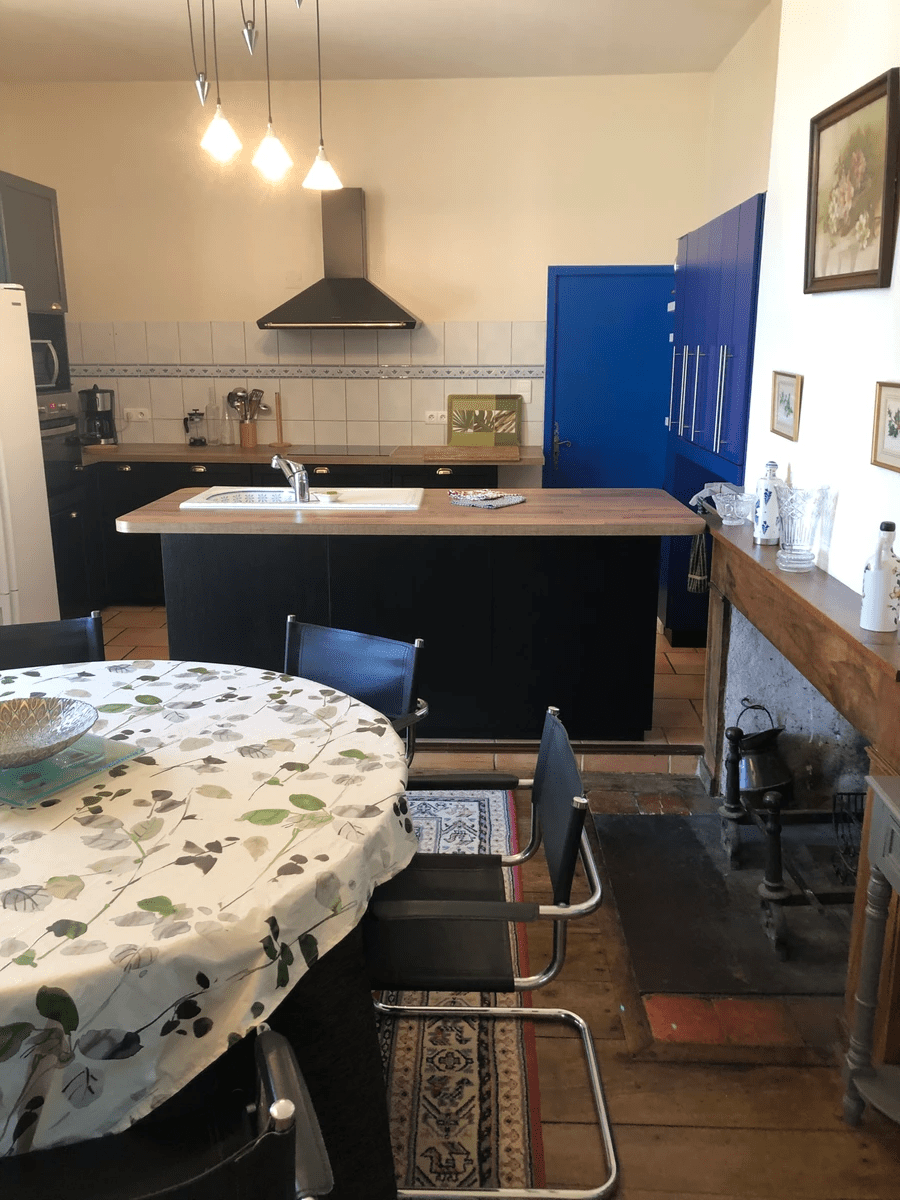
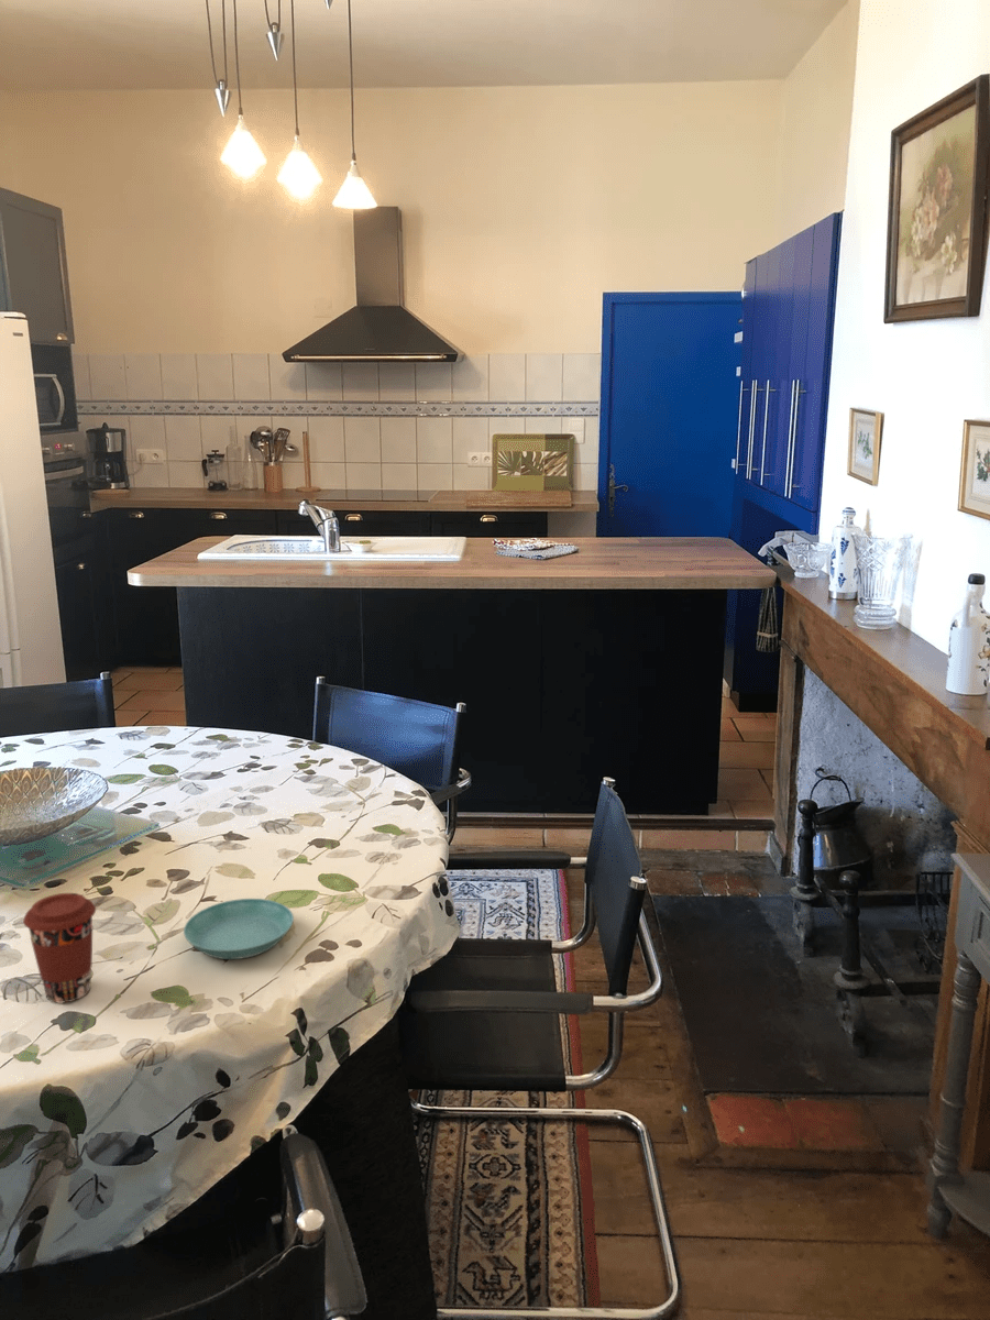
+ coffee cup (63, 948)
+ saucer (239, 931)
